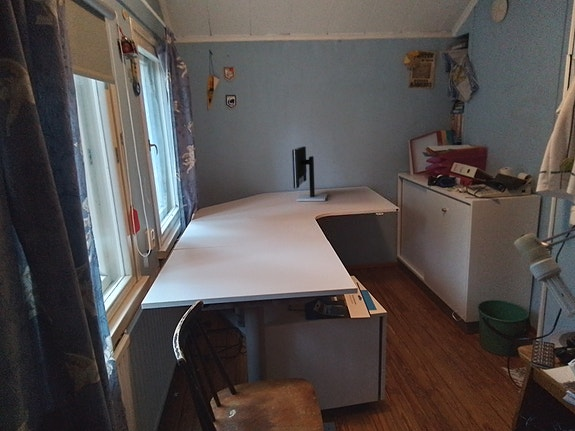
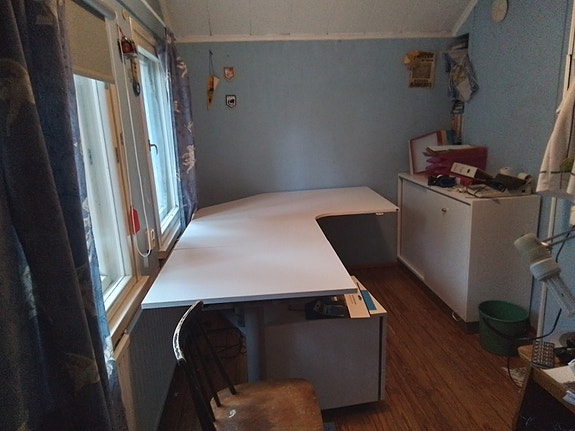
- computer monitor (311, 173)
